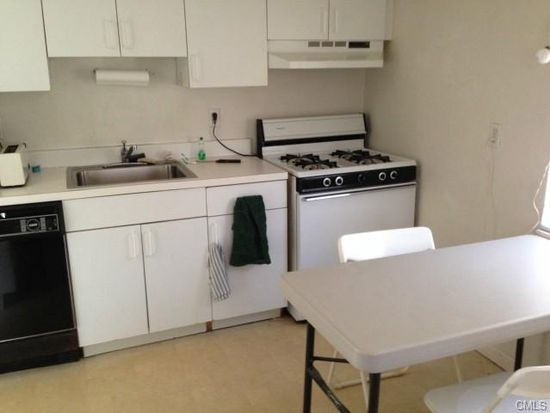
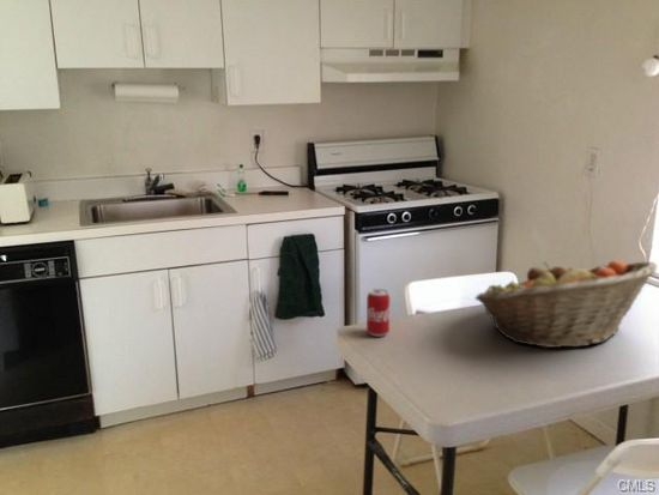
+ fruit basket (564, 294)
+ beverage can (377, 312)
